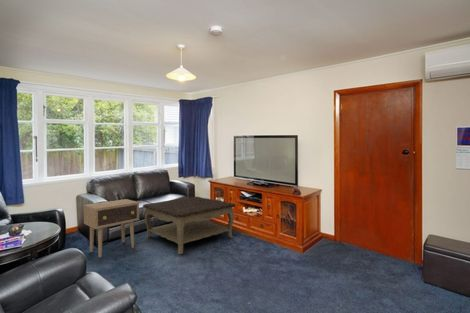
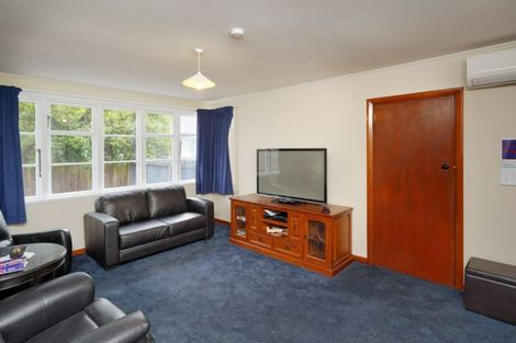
- side table (112, 225)
- coffee table (189, 220)
